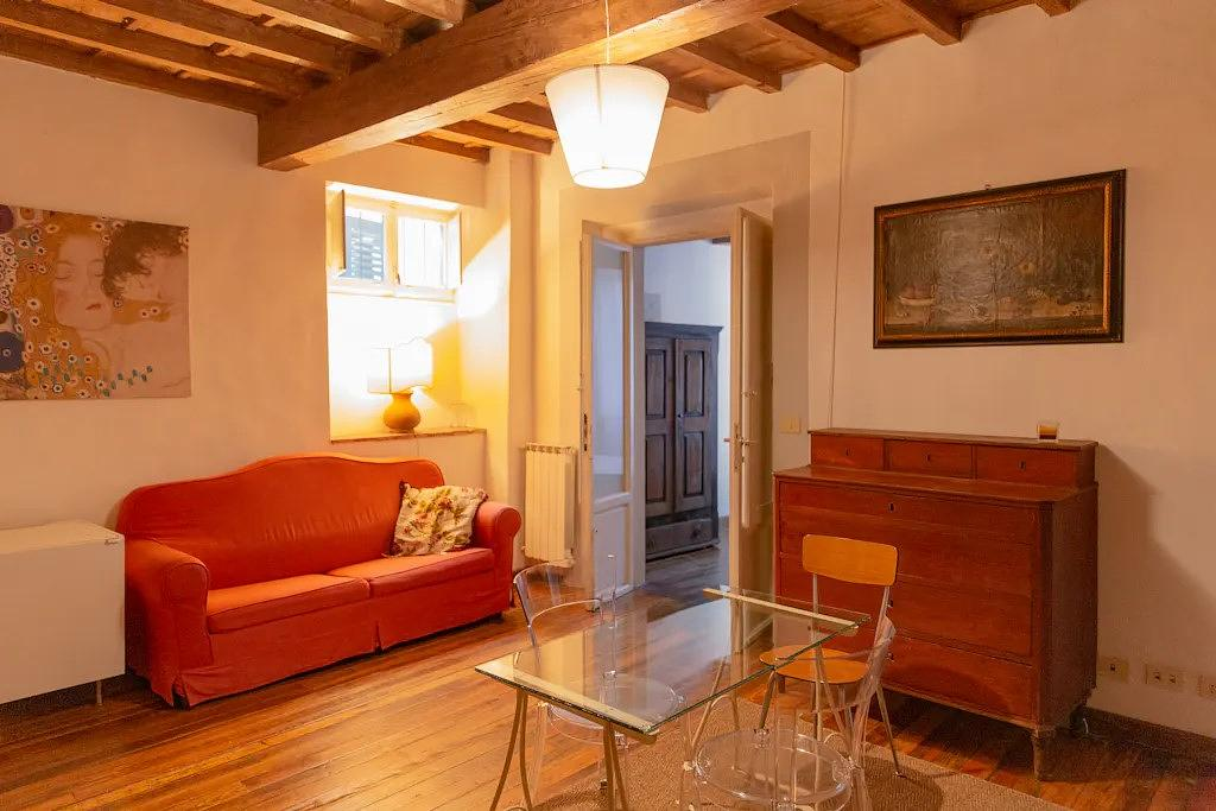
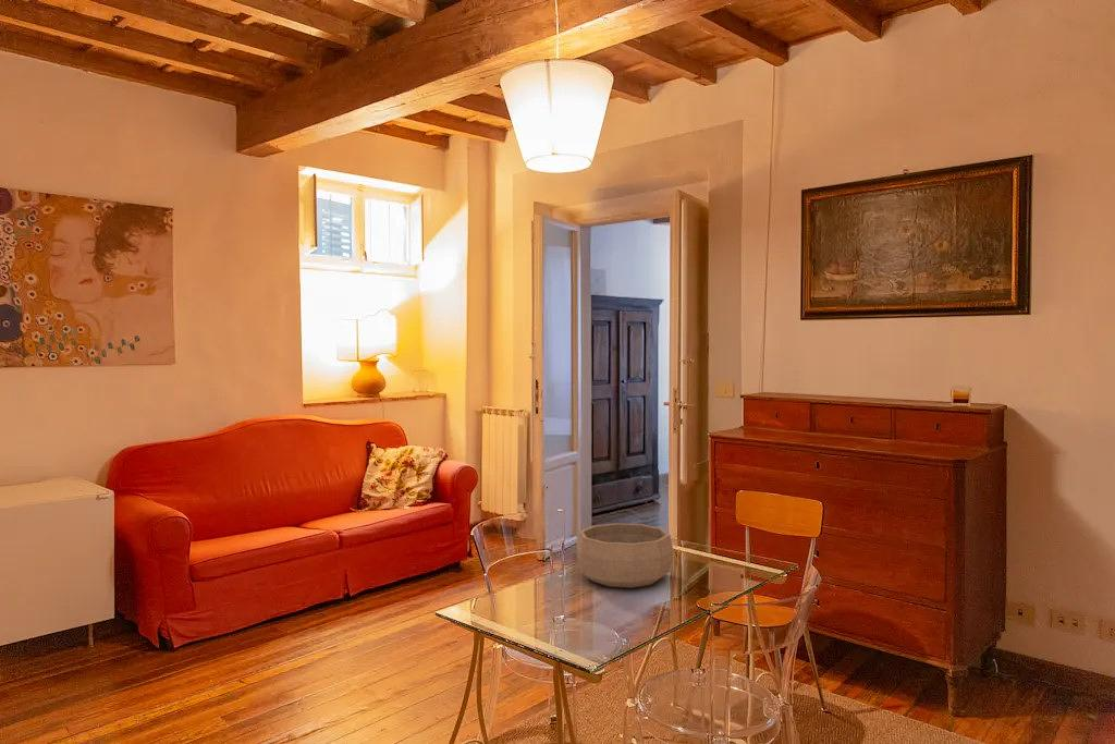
+ decorative bowl (624, 554)
